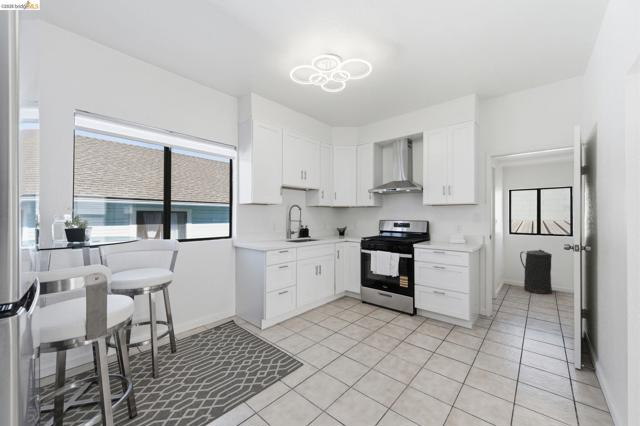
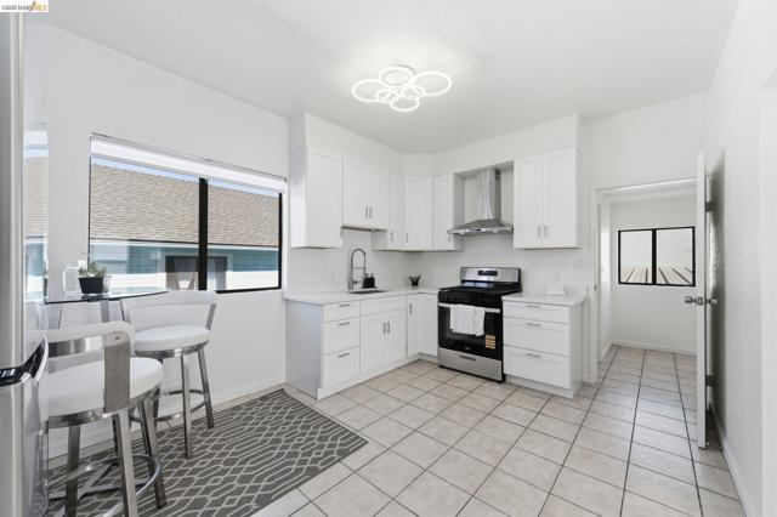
- trash can (535, 269)
